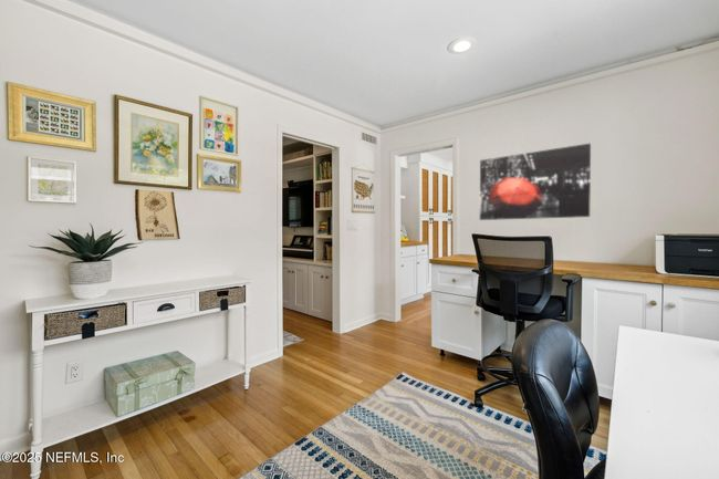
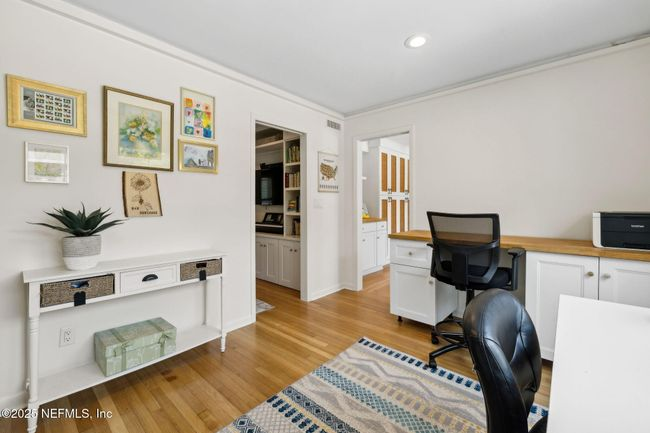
- wall art (529, 185)
